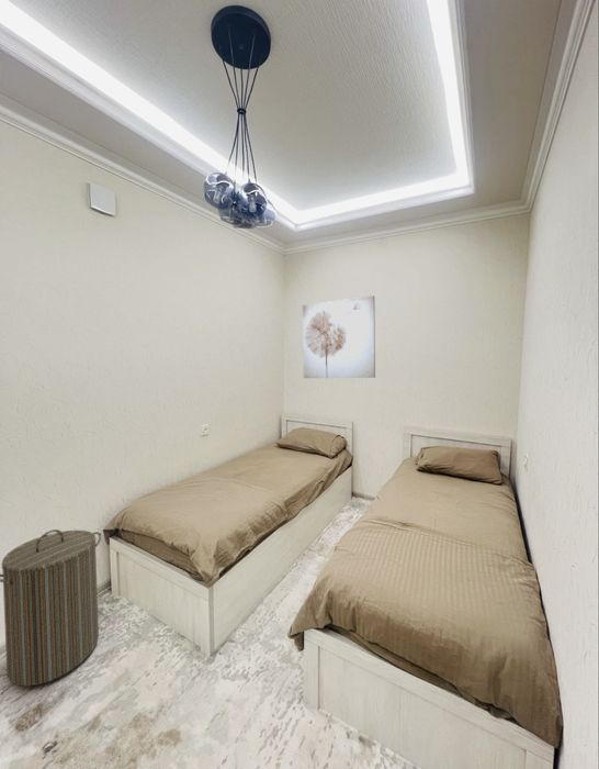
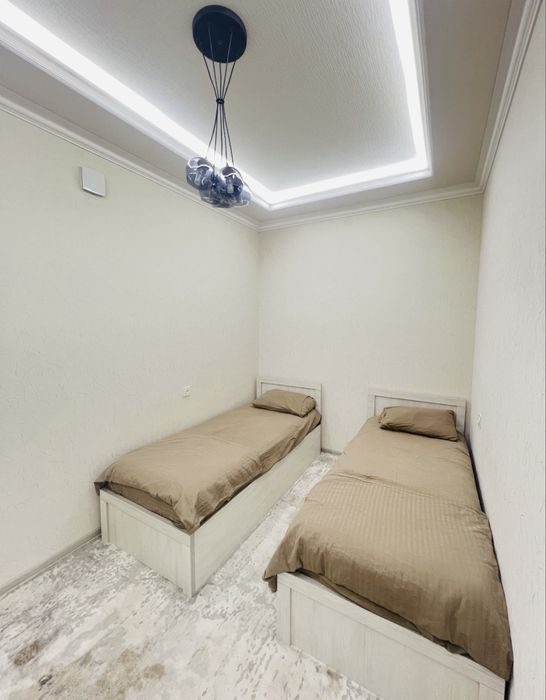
- wall art (337, 339)
- laundry hamper (54, 591)
